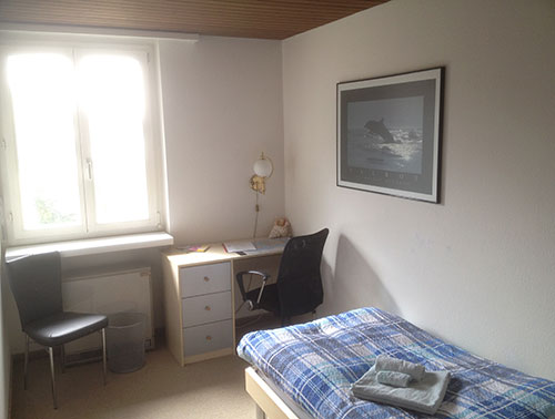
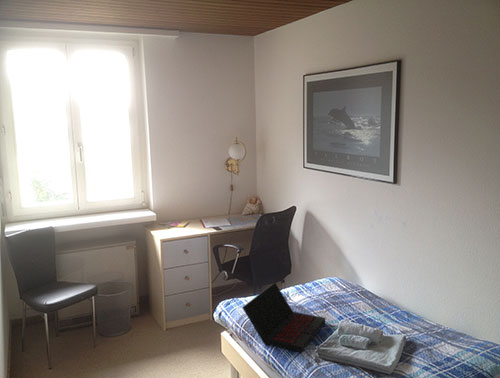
+ laptop (285, 313)
